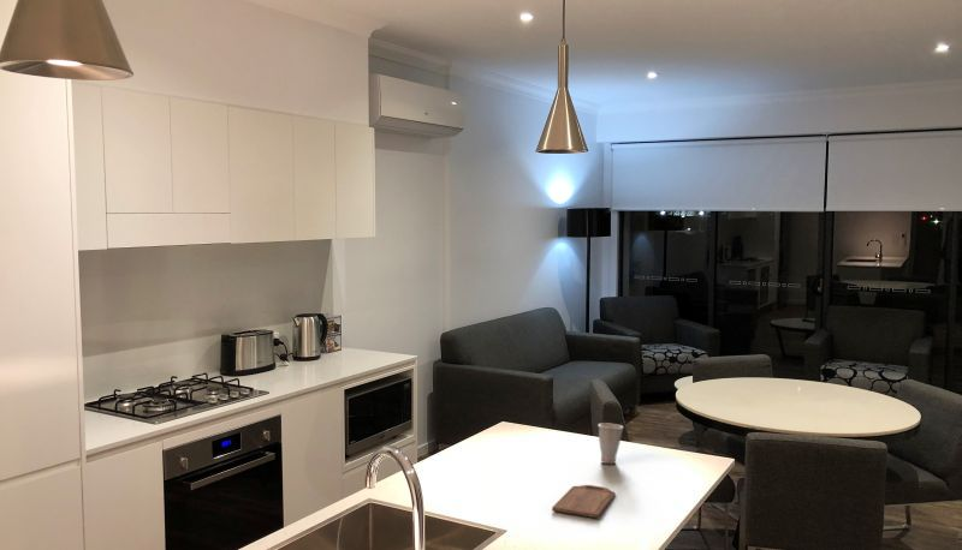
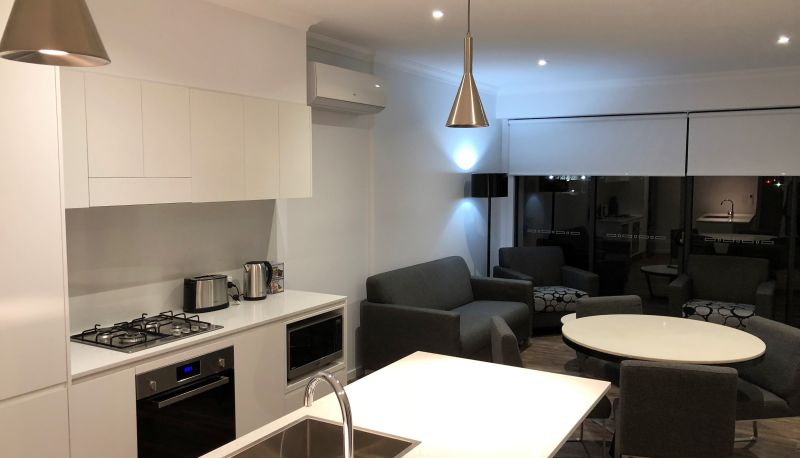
- cup (610, 442)
- cutting board (586, 498)
